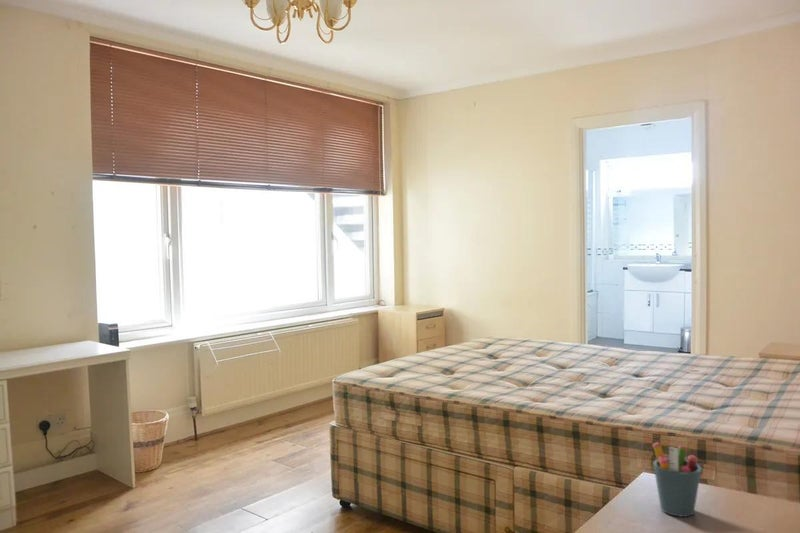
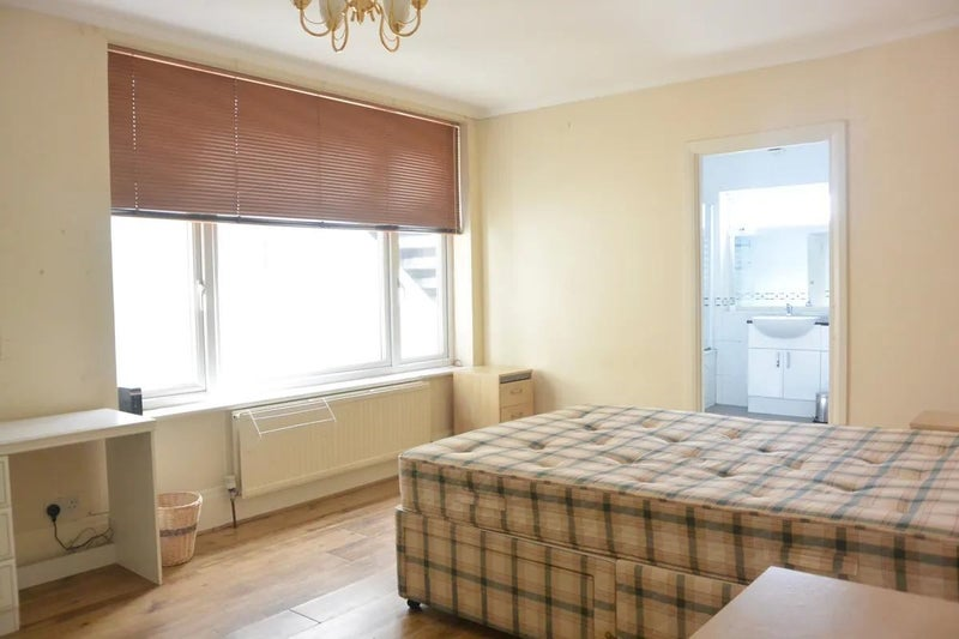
- pen holder (676, 475)
